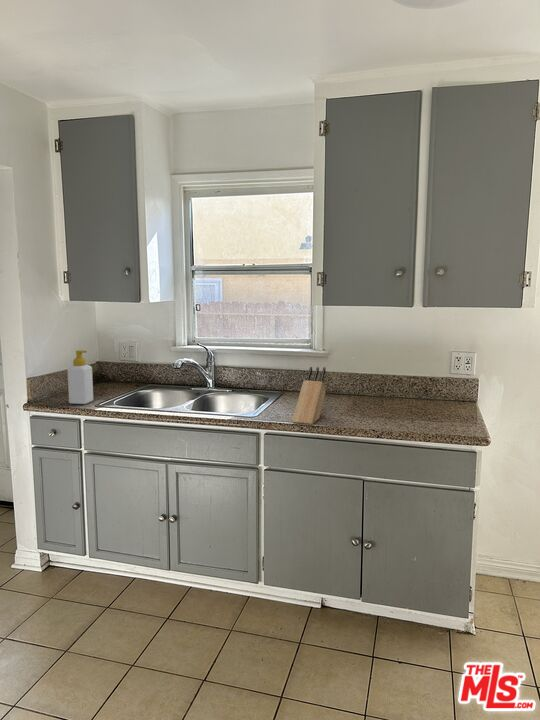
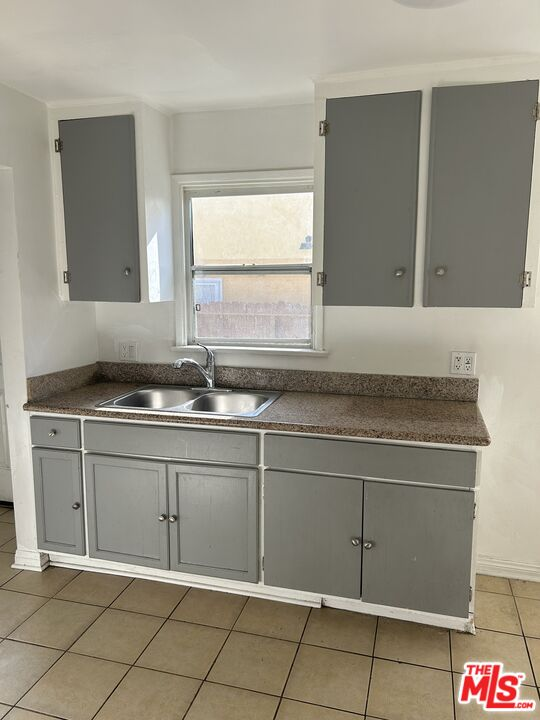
- soap bottle (80, 376)
- knife block (310, 393)
